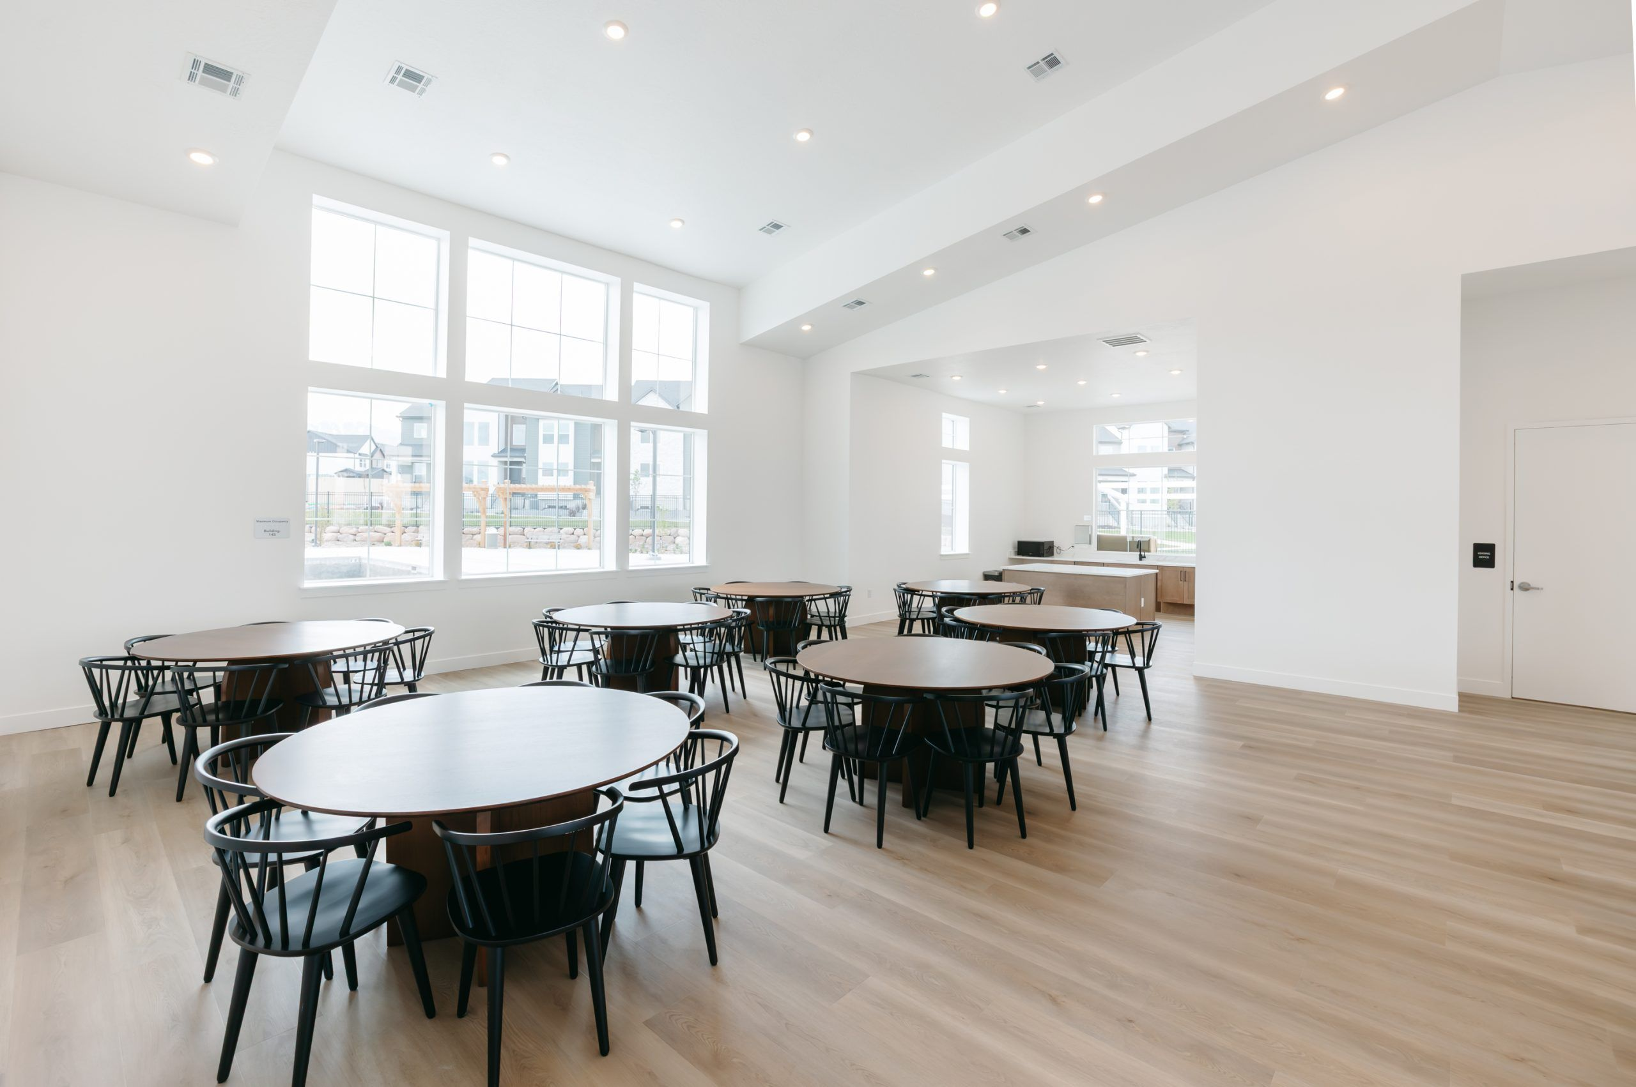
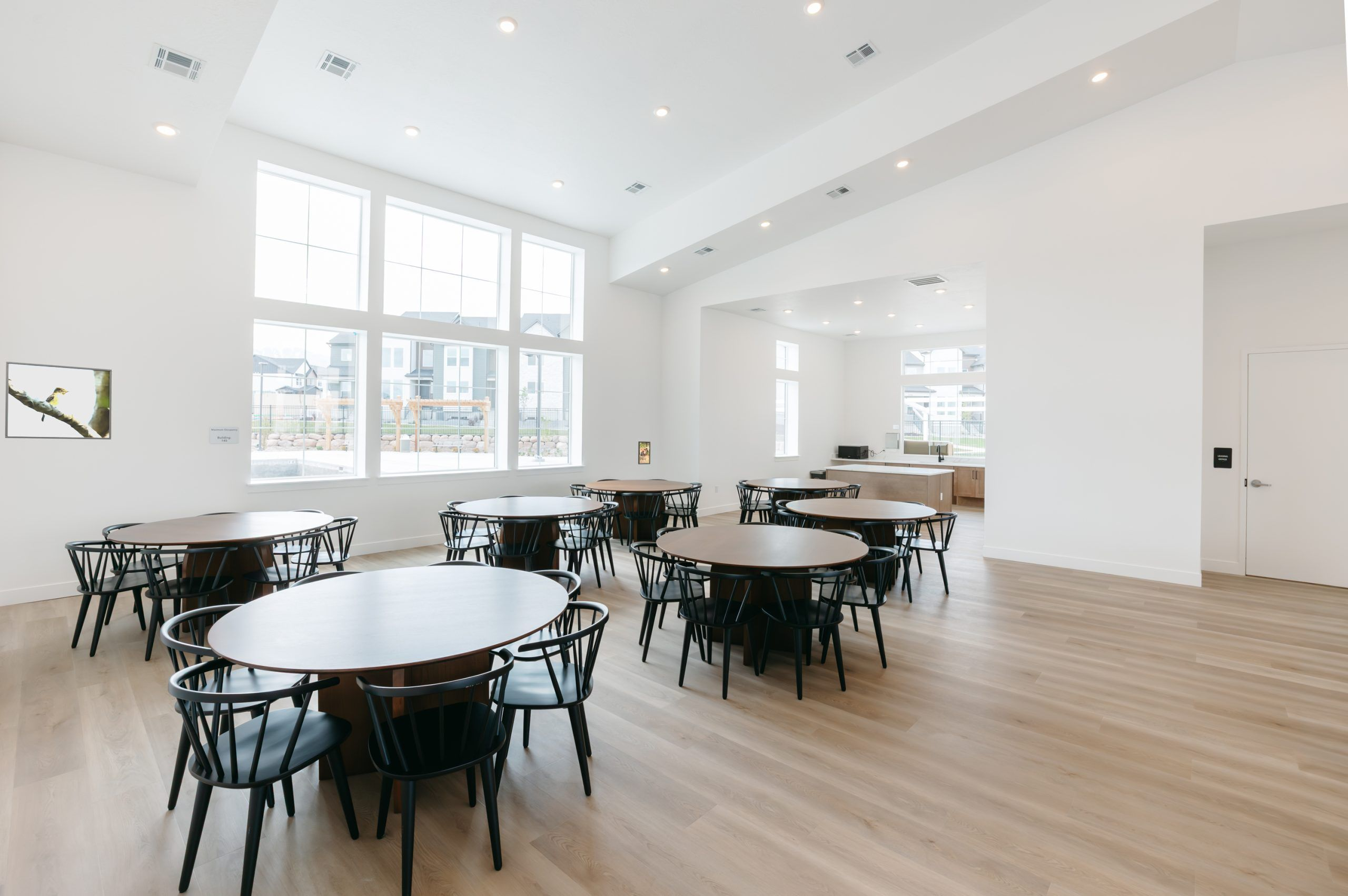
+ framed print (61, 402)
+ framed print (644, 453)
